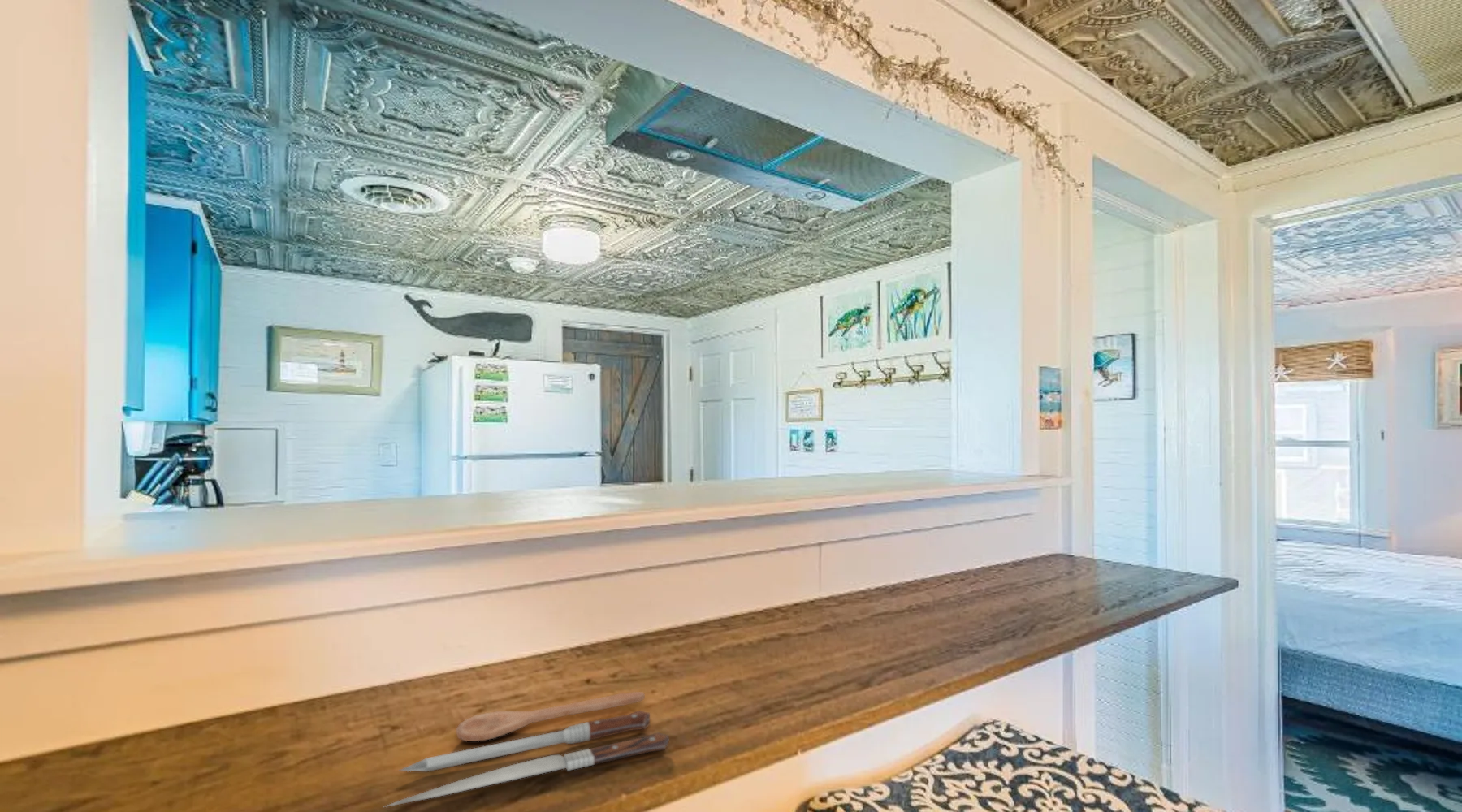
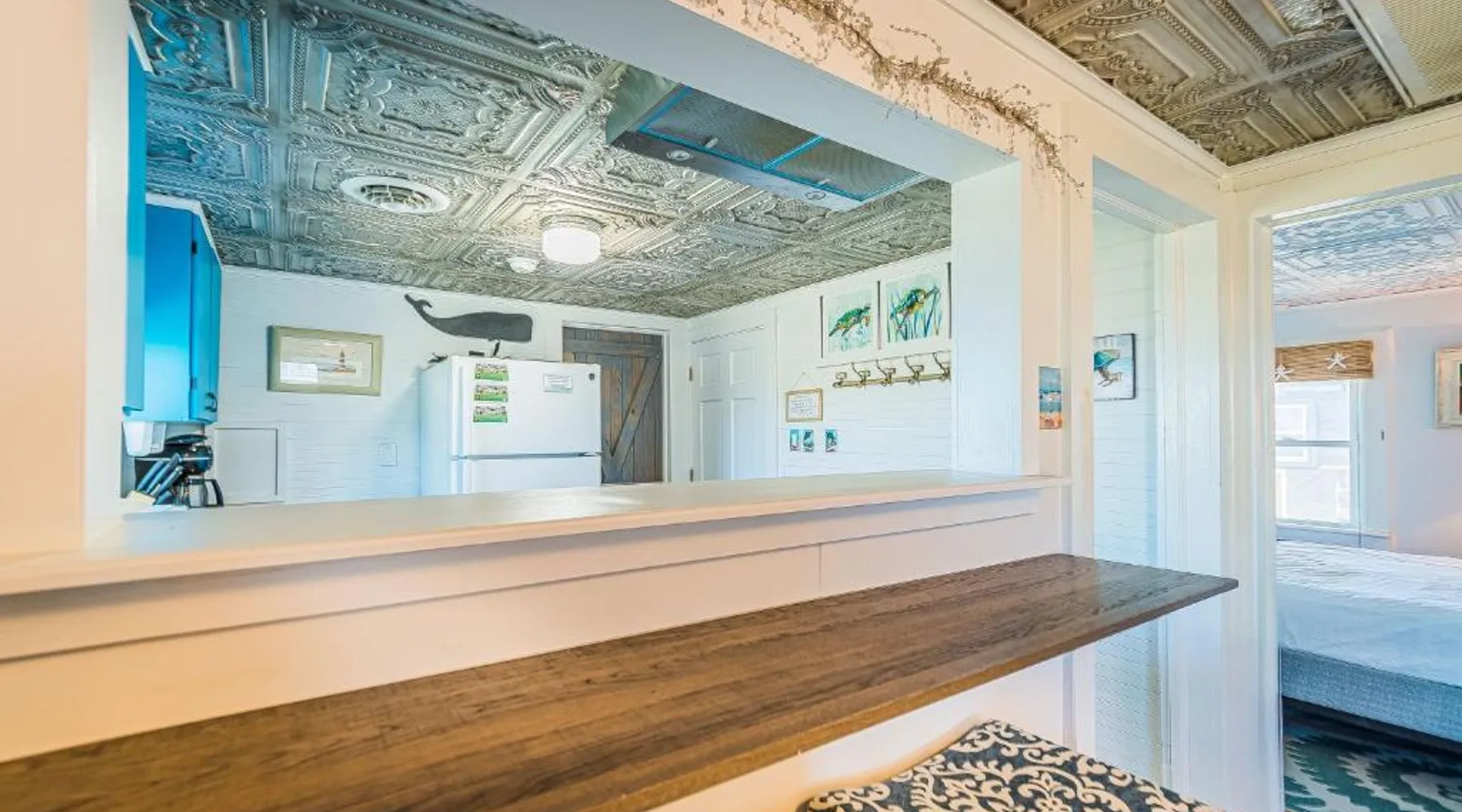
- spoon (532, 739)
